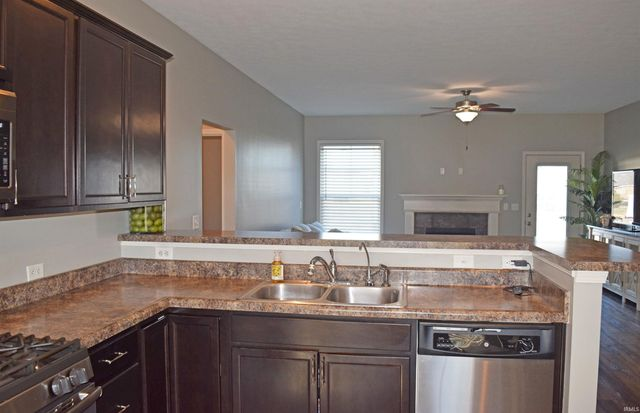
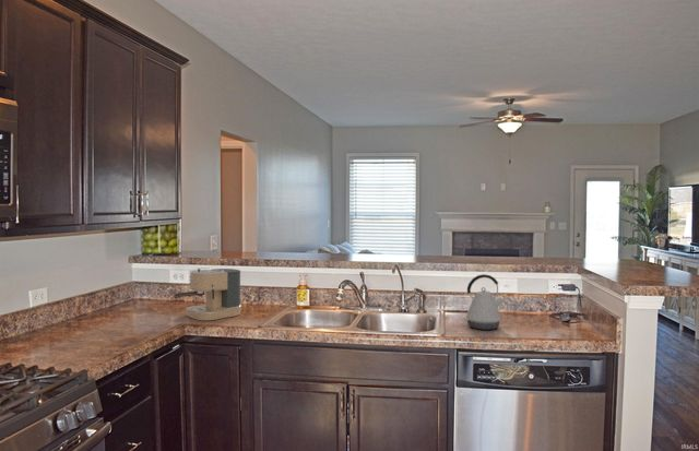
+ kettle (484, 300)
+ coffee maker (208, 292)
